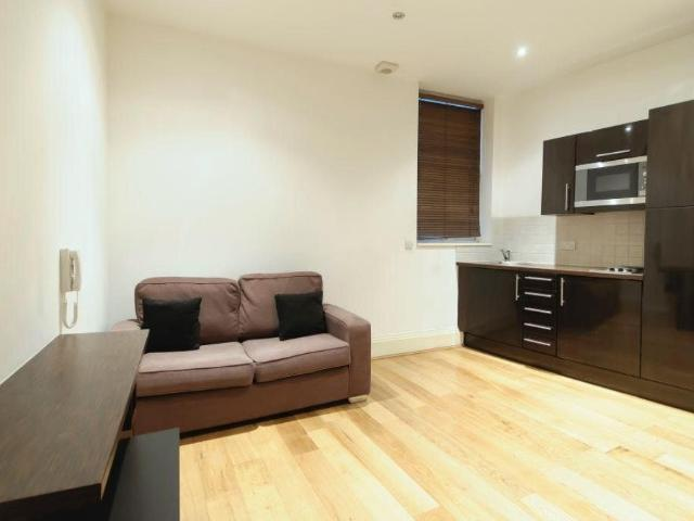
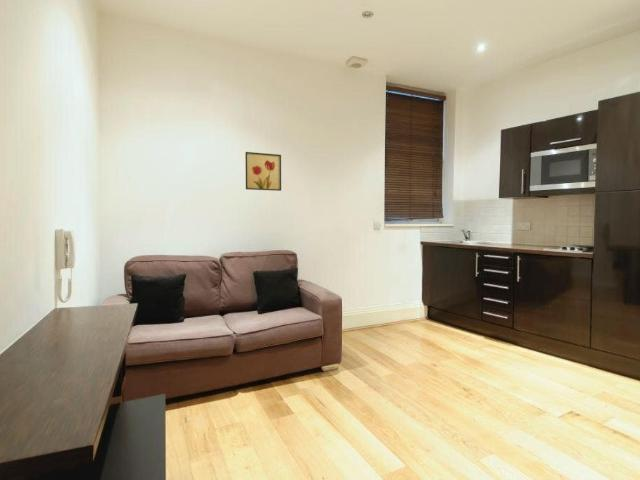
+ wall art (263, 171)
